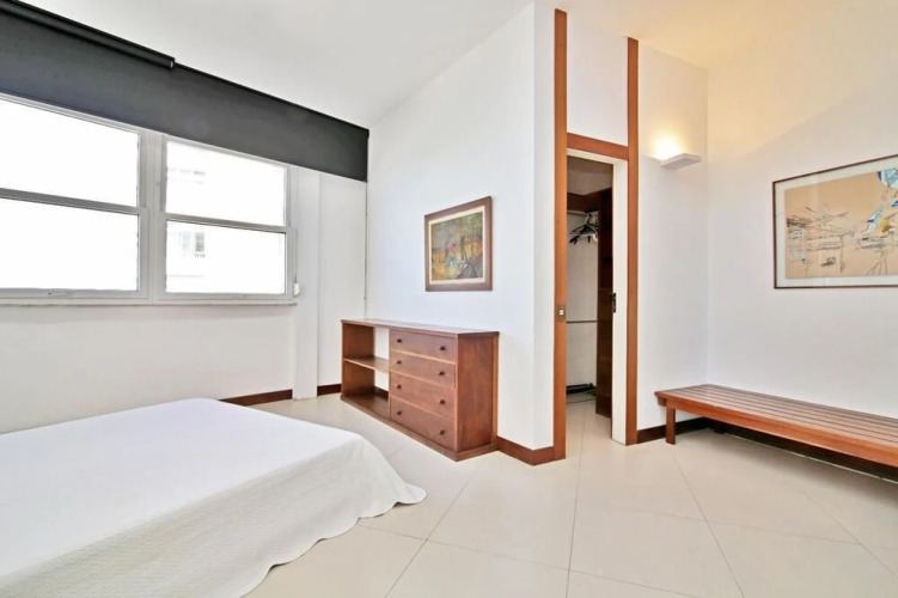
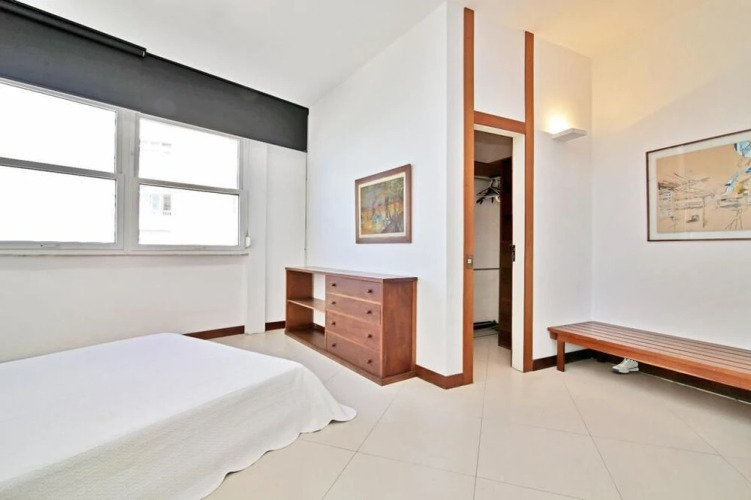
+ sneaker (624, 361)
